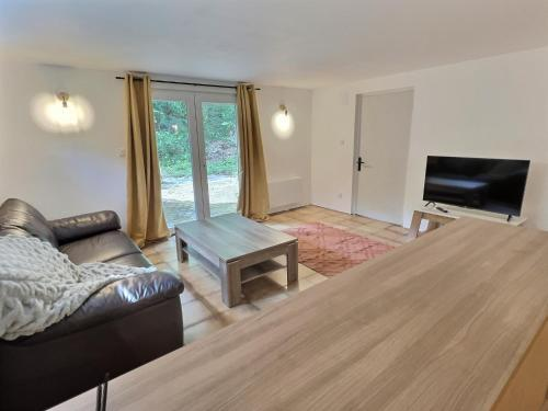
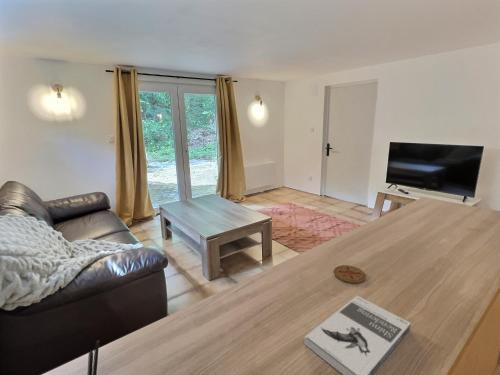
+ coaster (349, 273)
+ book (358, 333)
